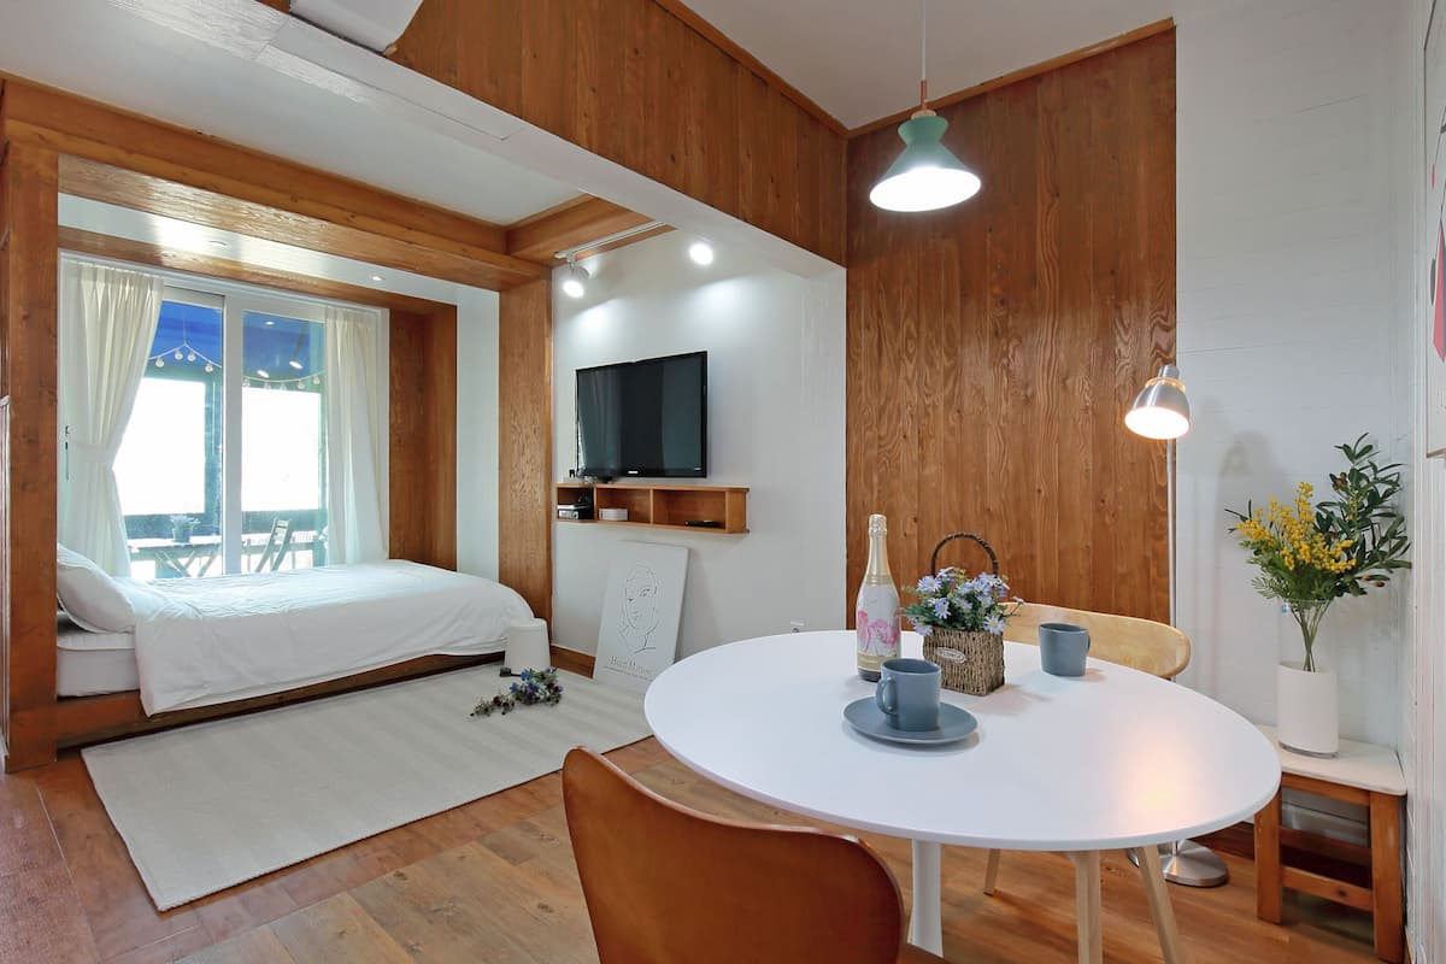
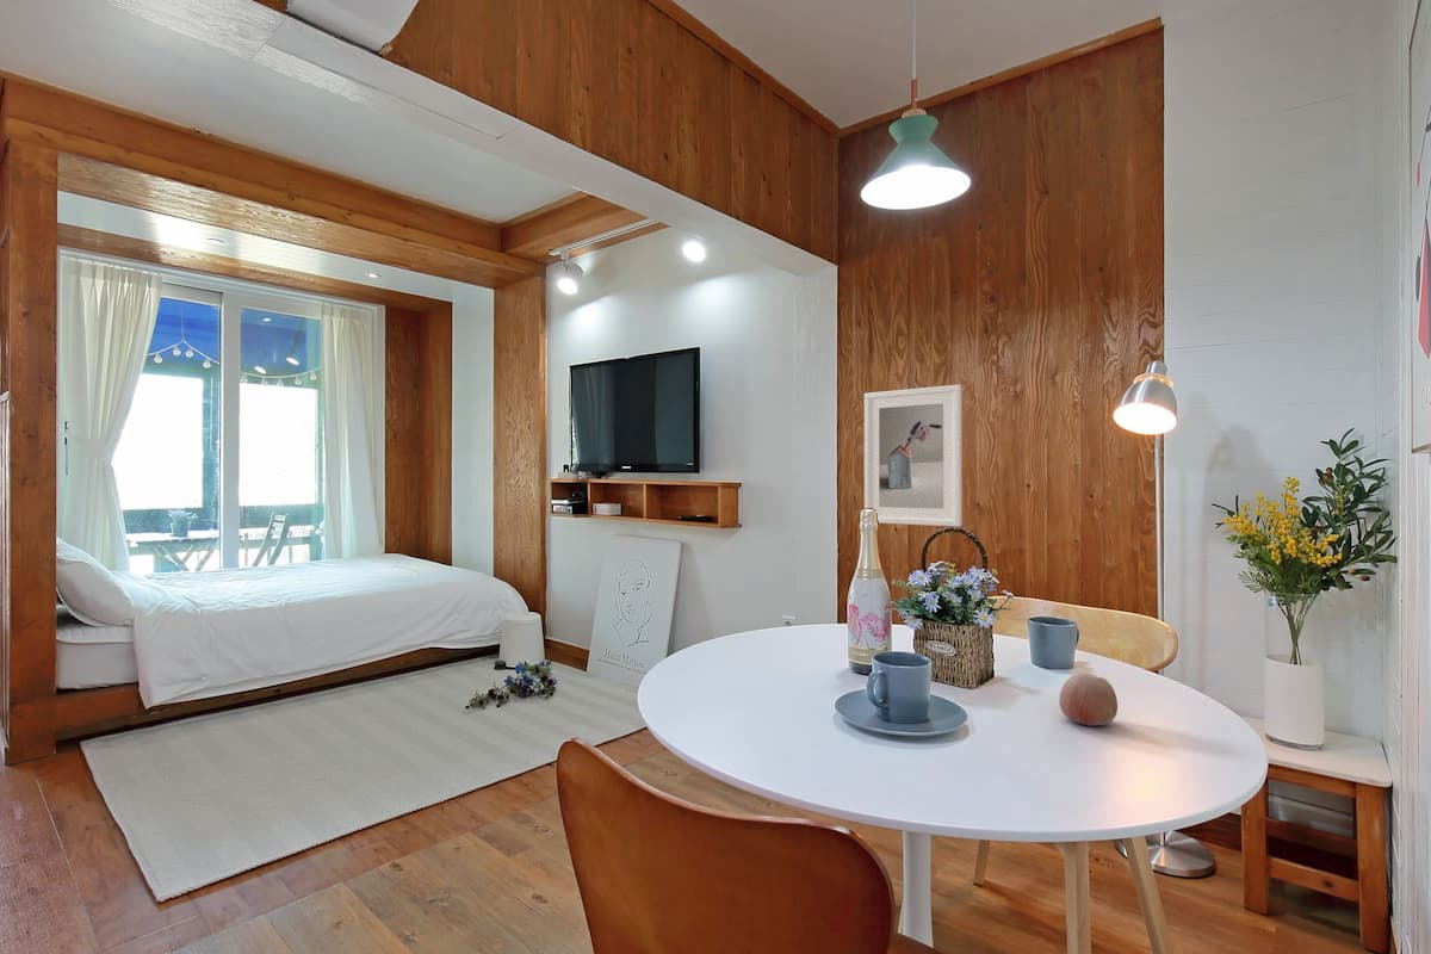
+ apple (1088, 696)
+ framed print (910, 457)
